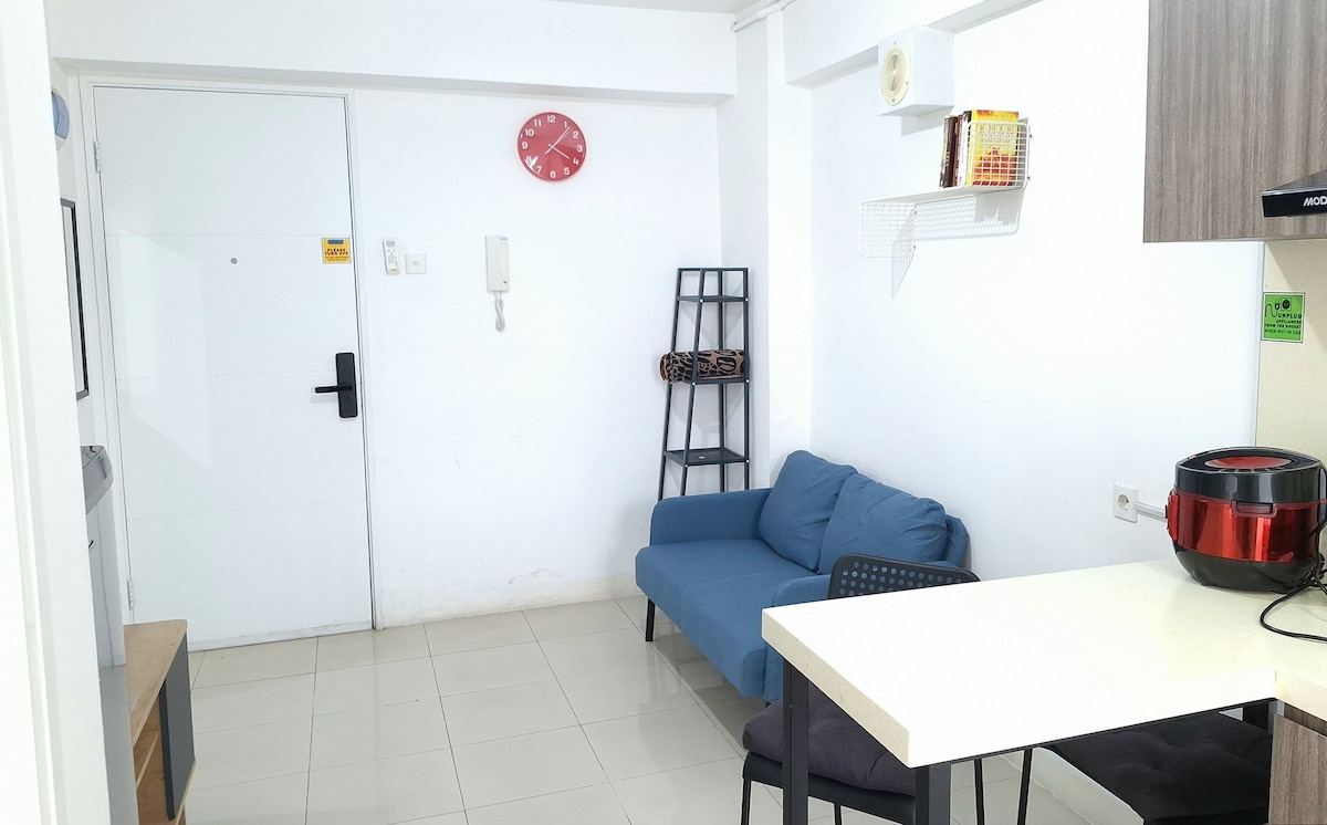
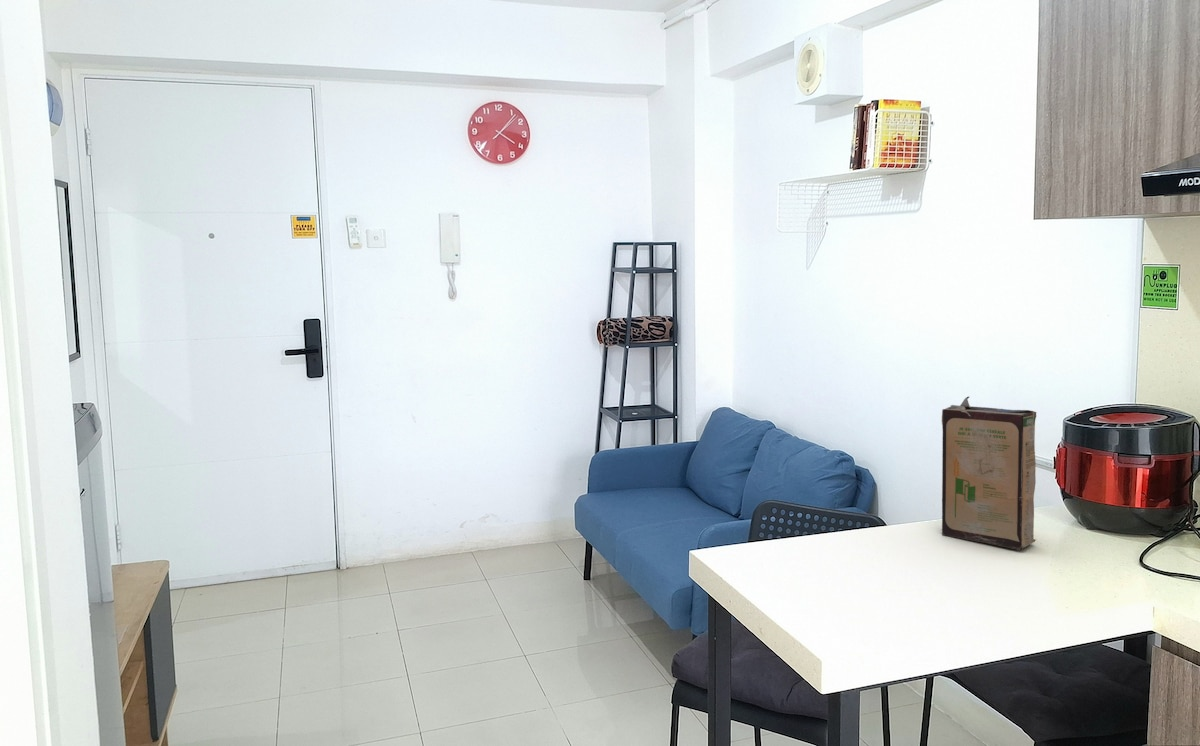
+ cereal box (988, 469)
